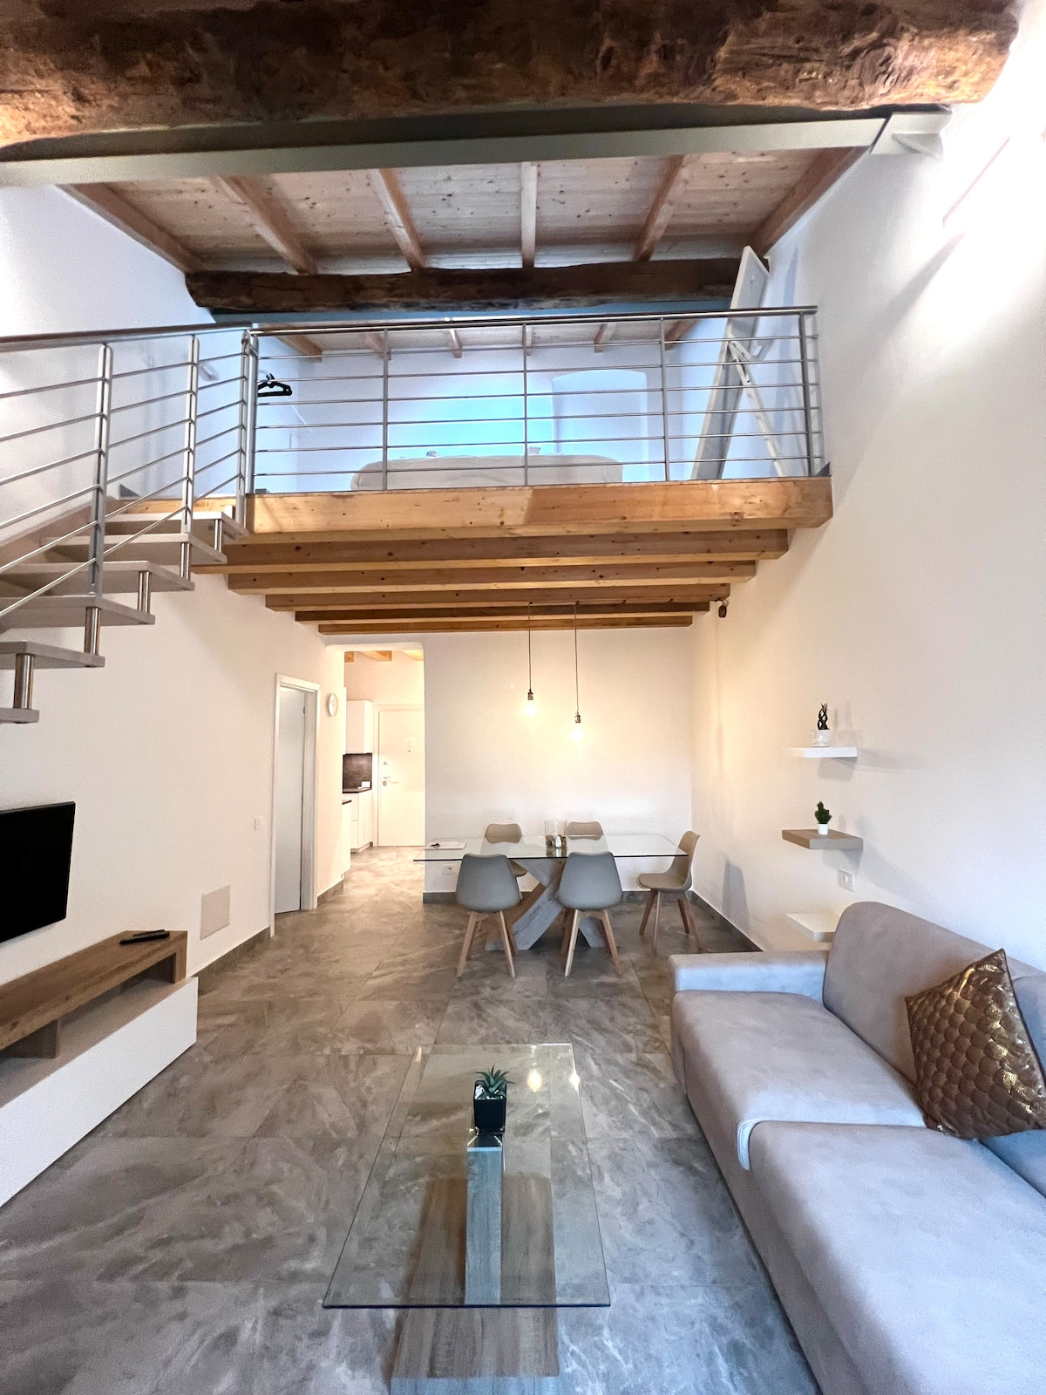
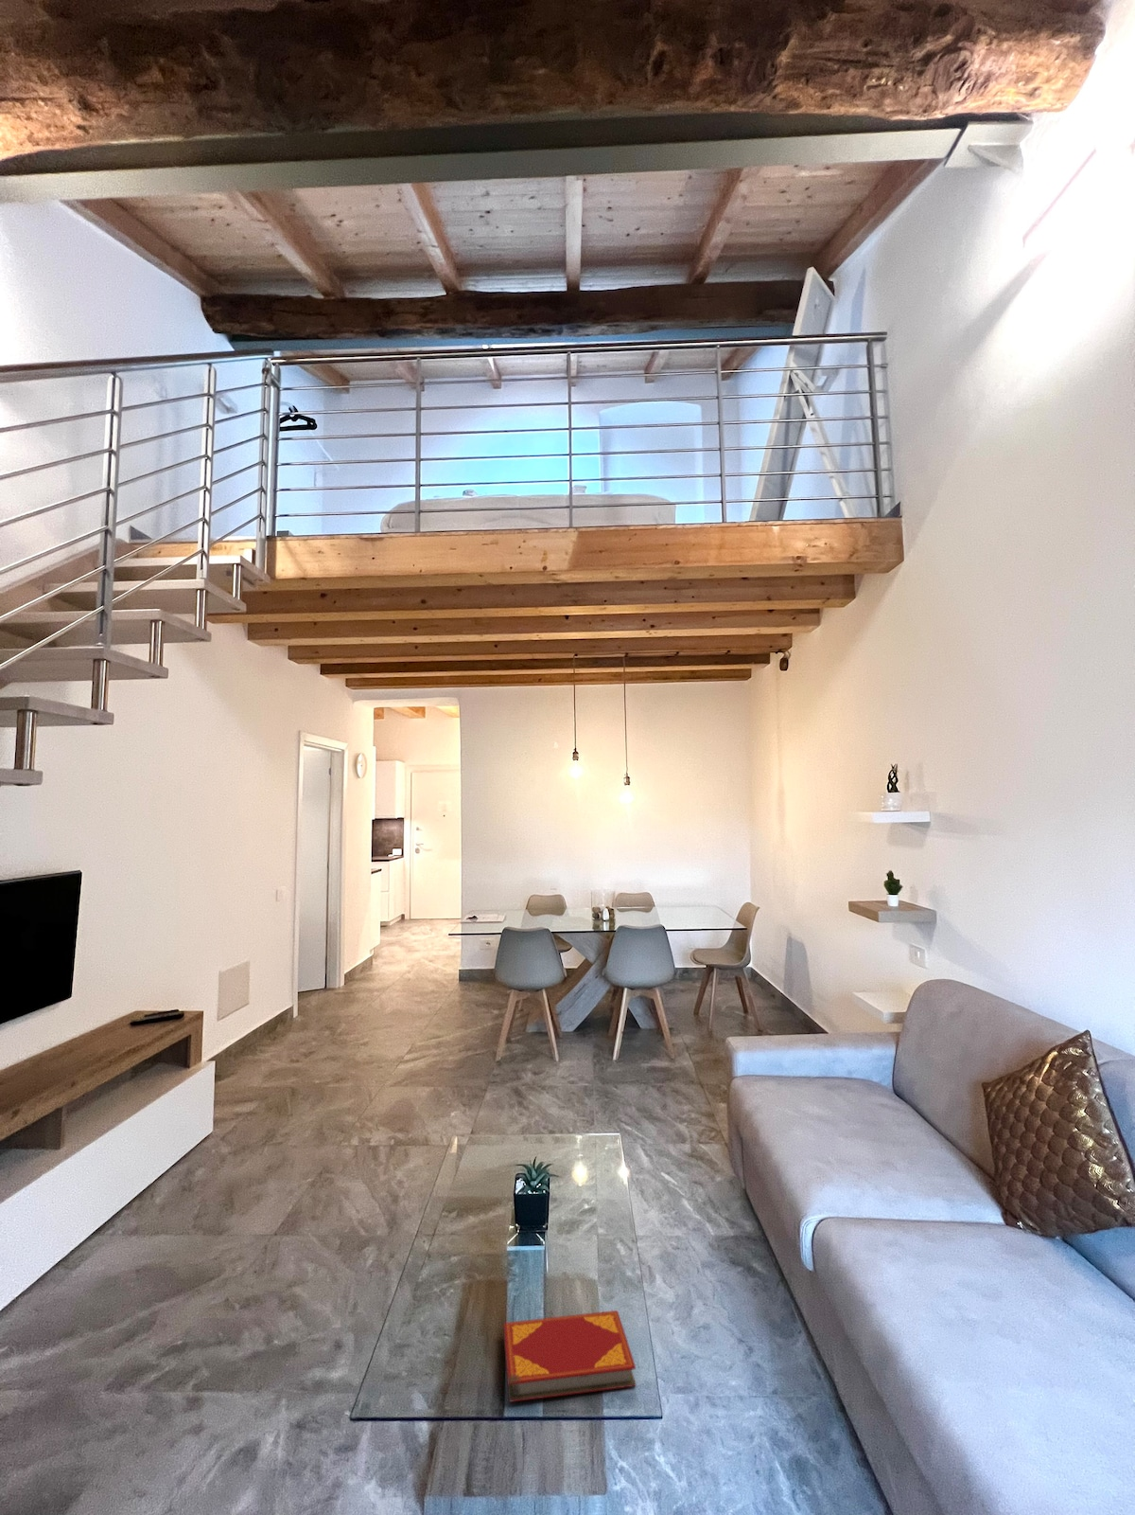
+ hardback book (566, 1352)
